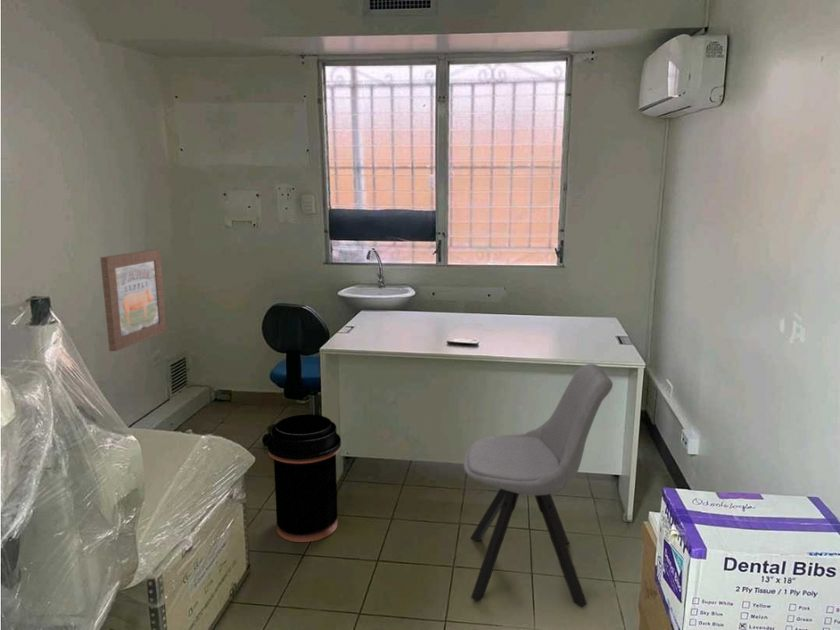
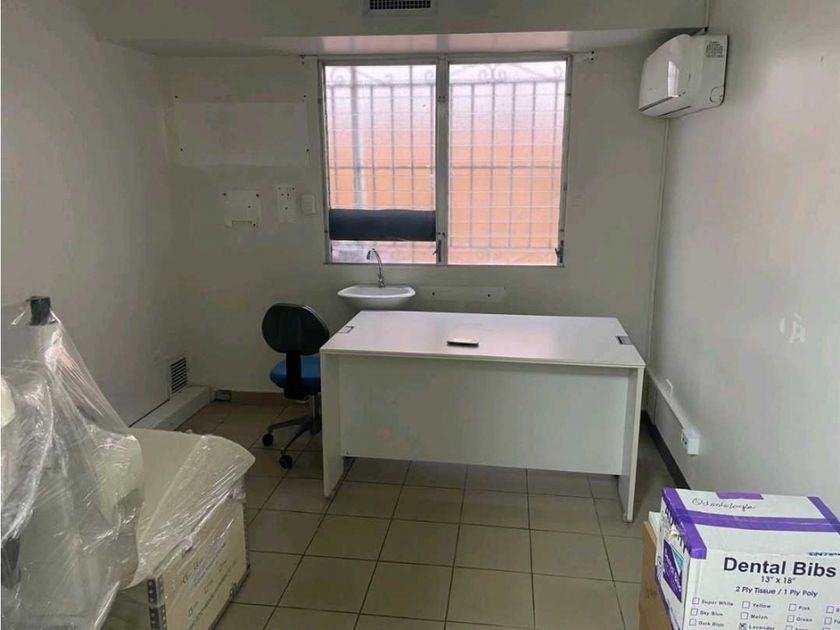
- wall art (136, 297)
- chair (532, 472)
- trash can (305, 475)
